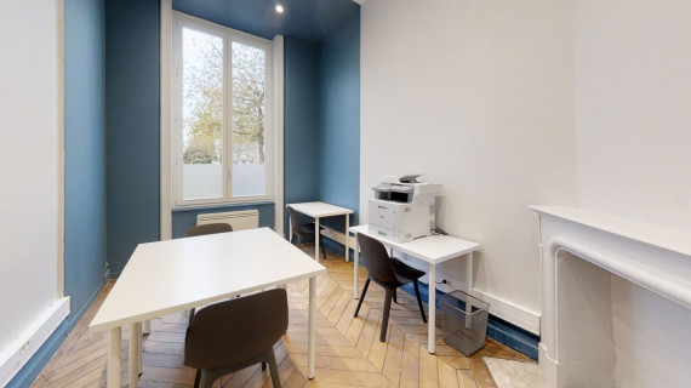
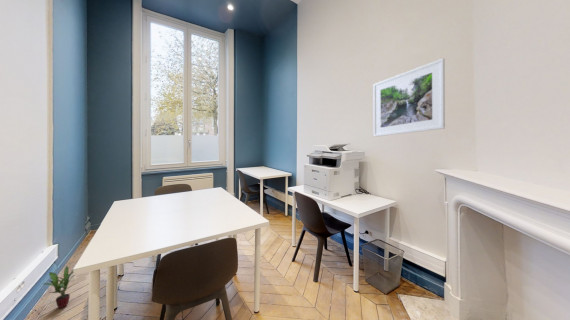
+ potted plant (66, 287)
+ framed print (403, 103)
